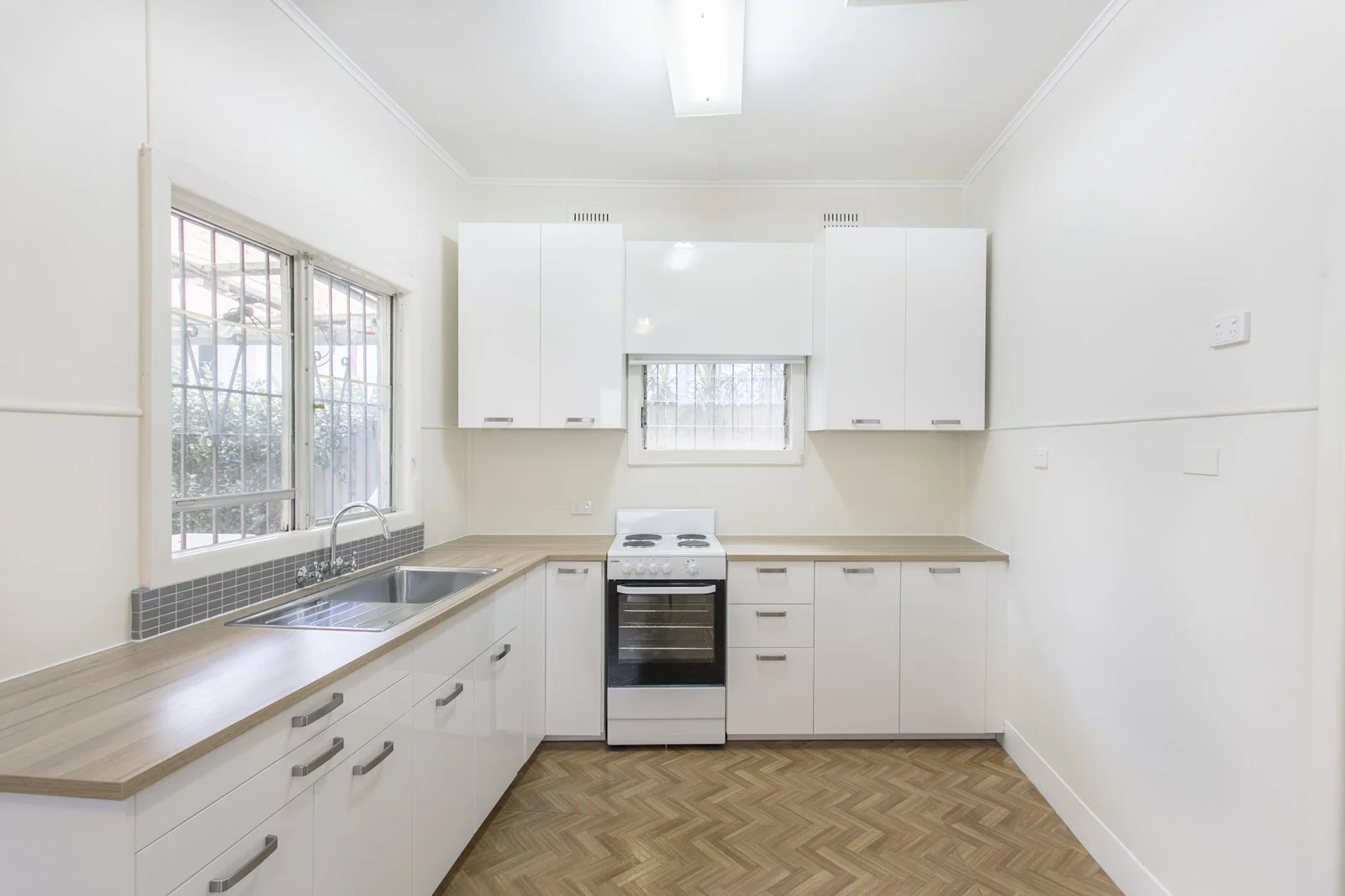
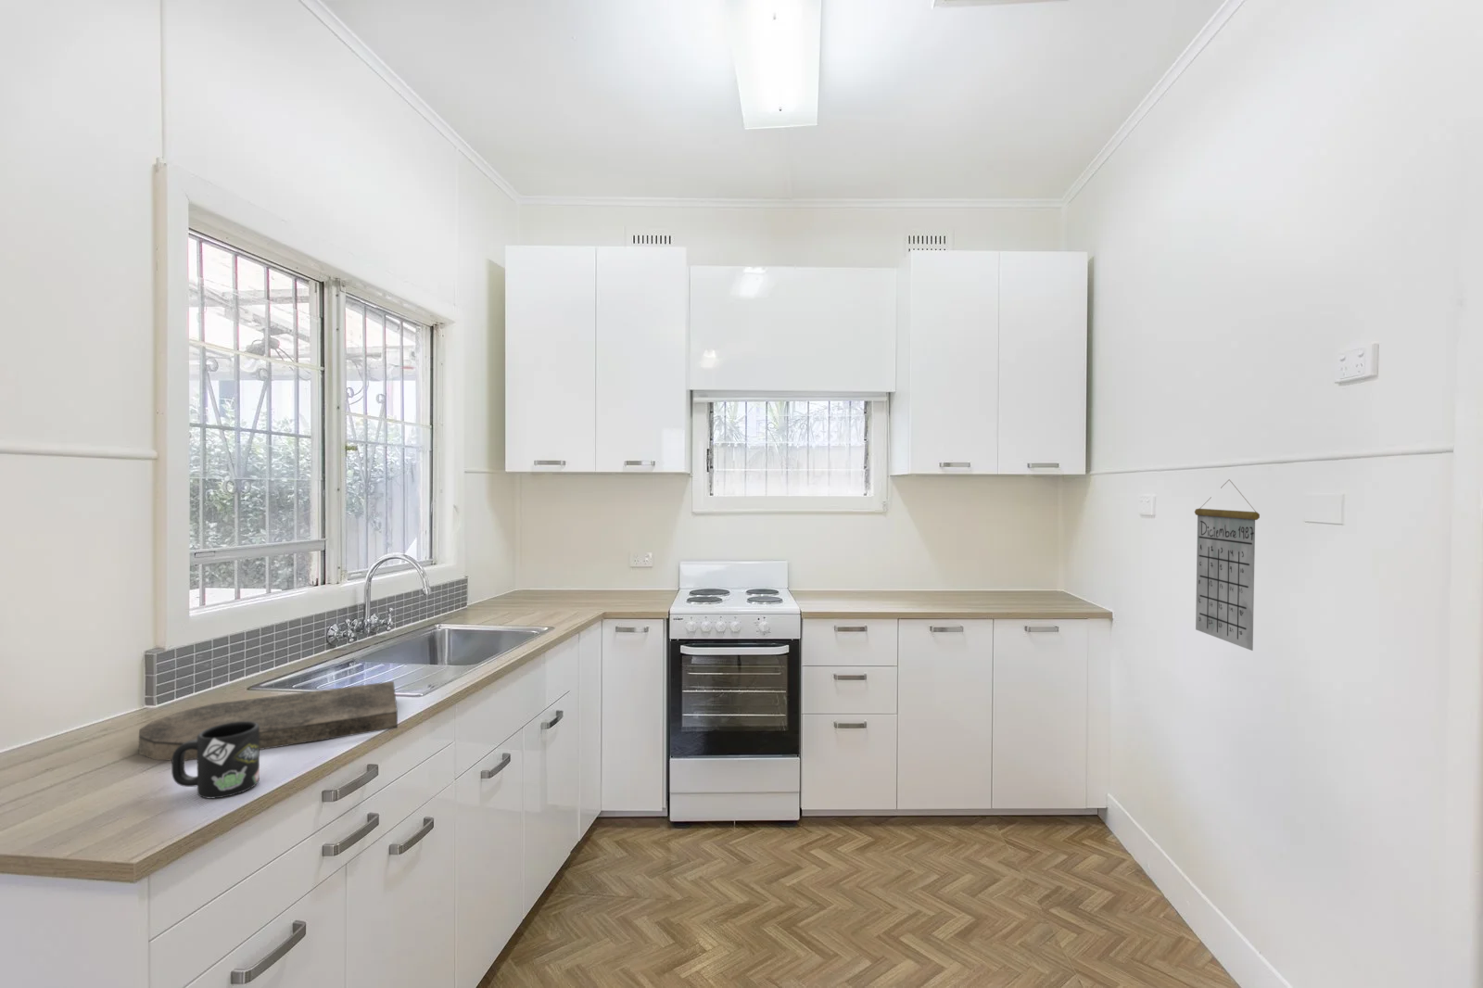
+ calendar (1224, 559)
+ cutting board (277, 719)
+ mug (216, 759)
